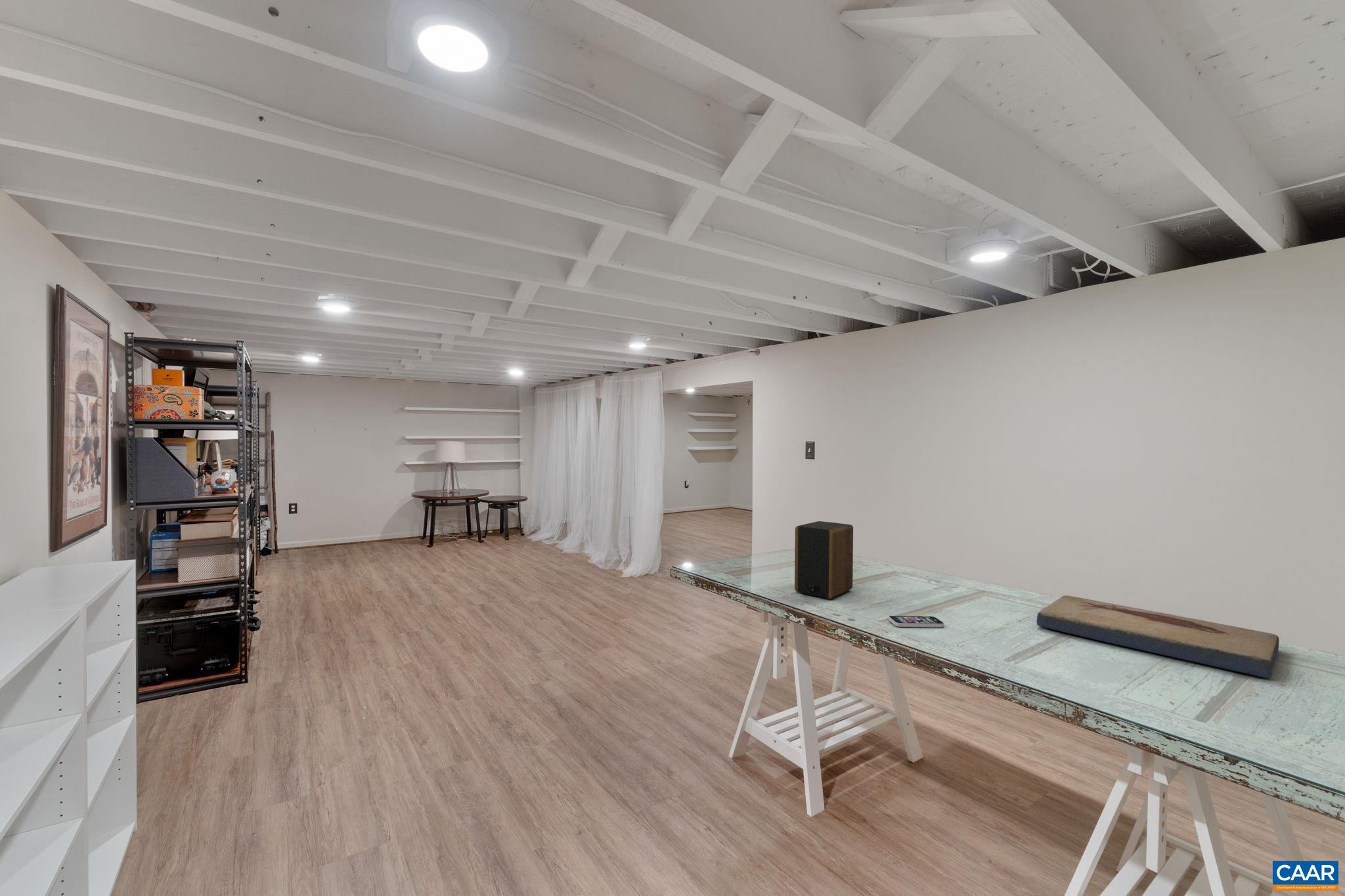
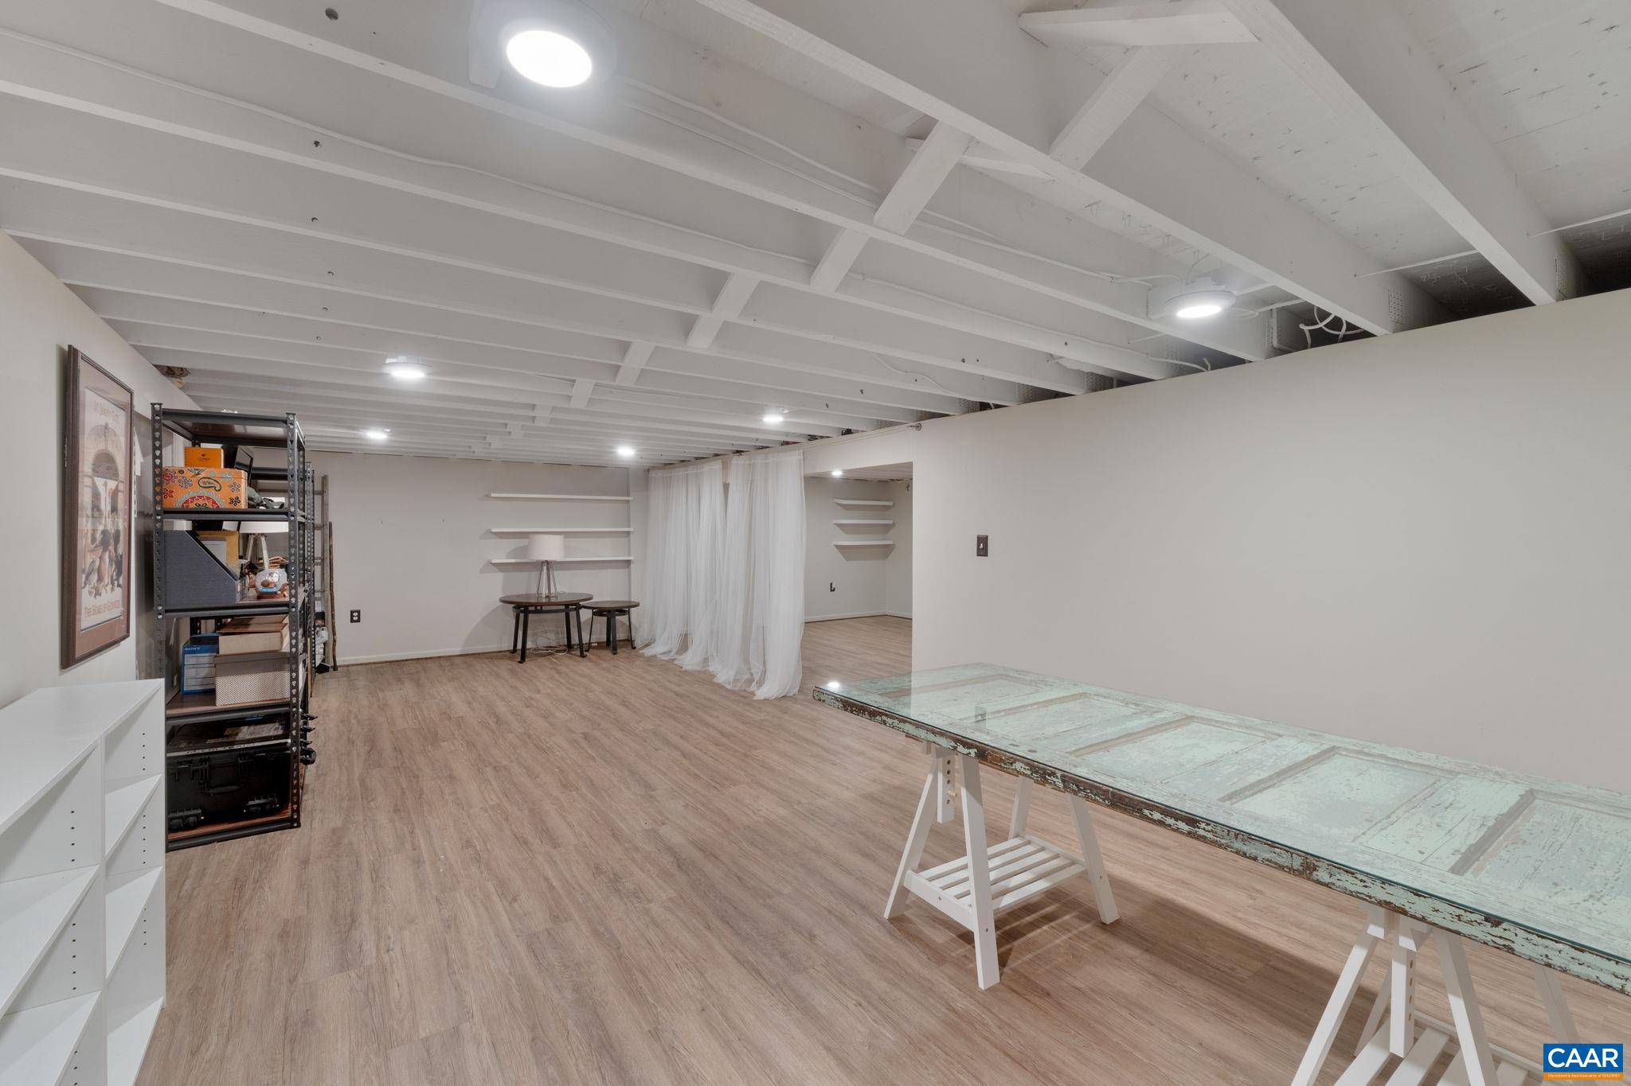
- smartphone (915, 621)
- fish fossil (1150, 629)
- speaker (824, 558)
